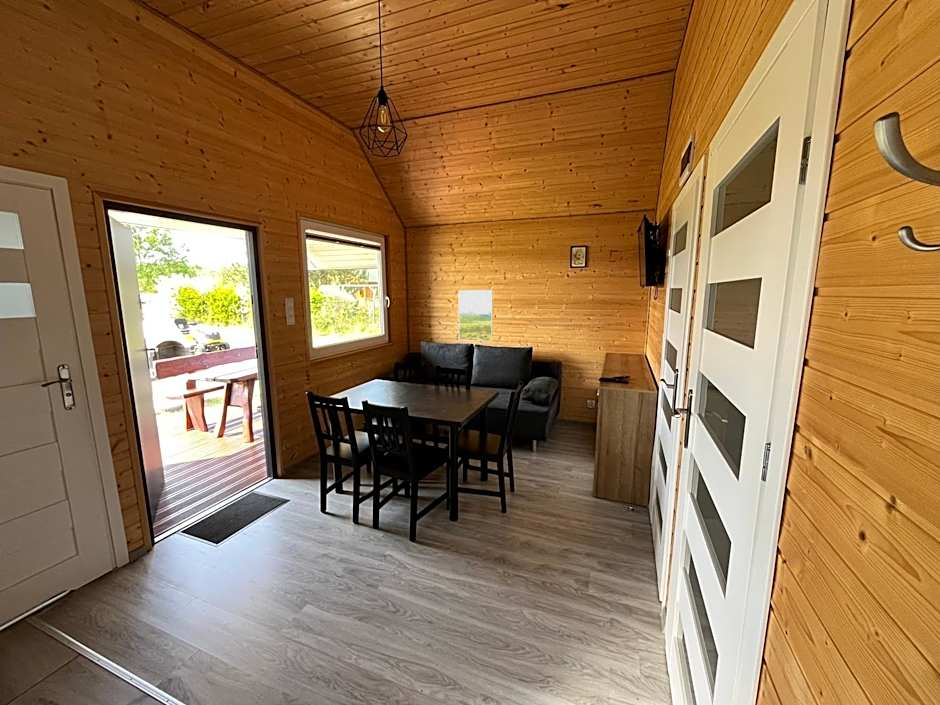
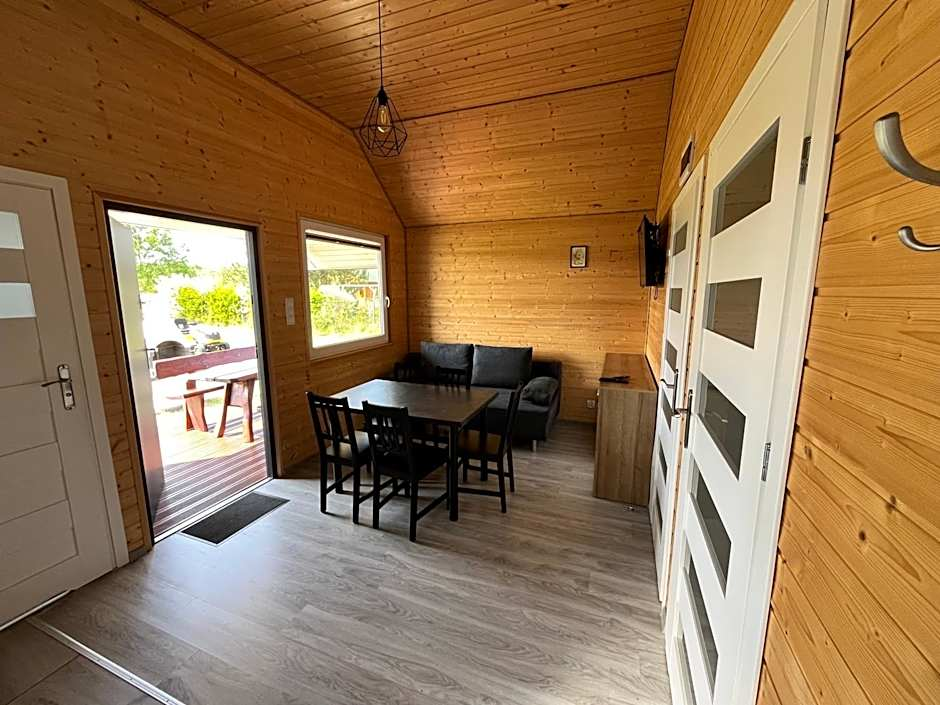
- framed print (475, 315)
